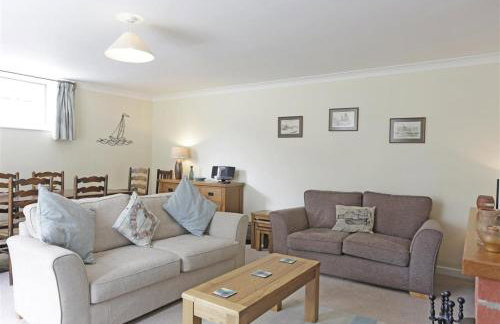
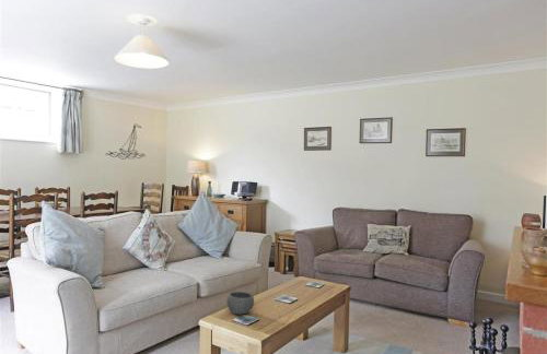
+ bowl (240, 303)
